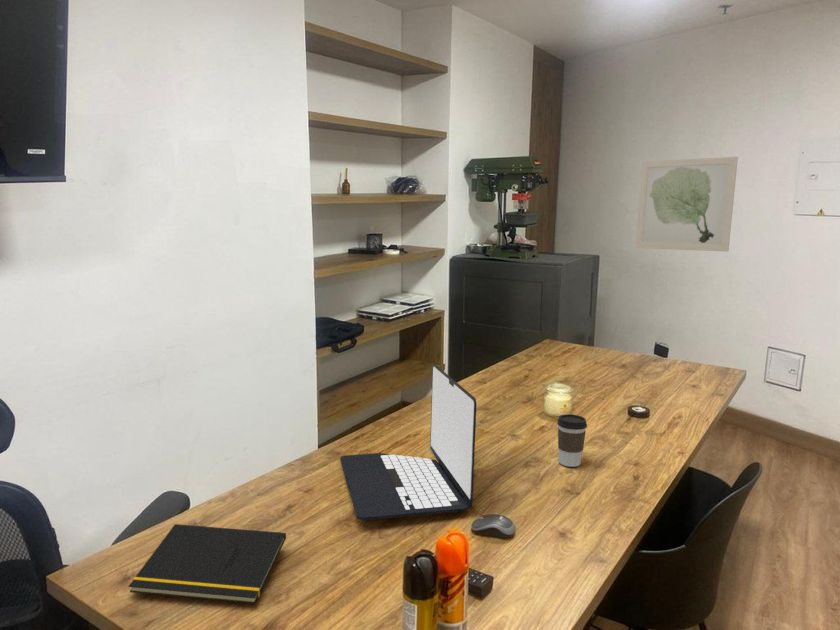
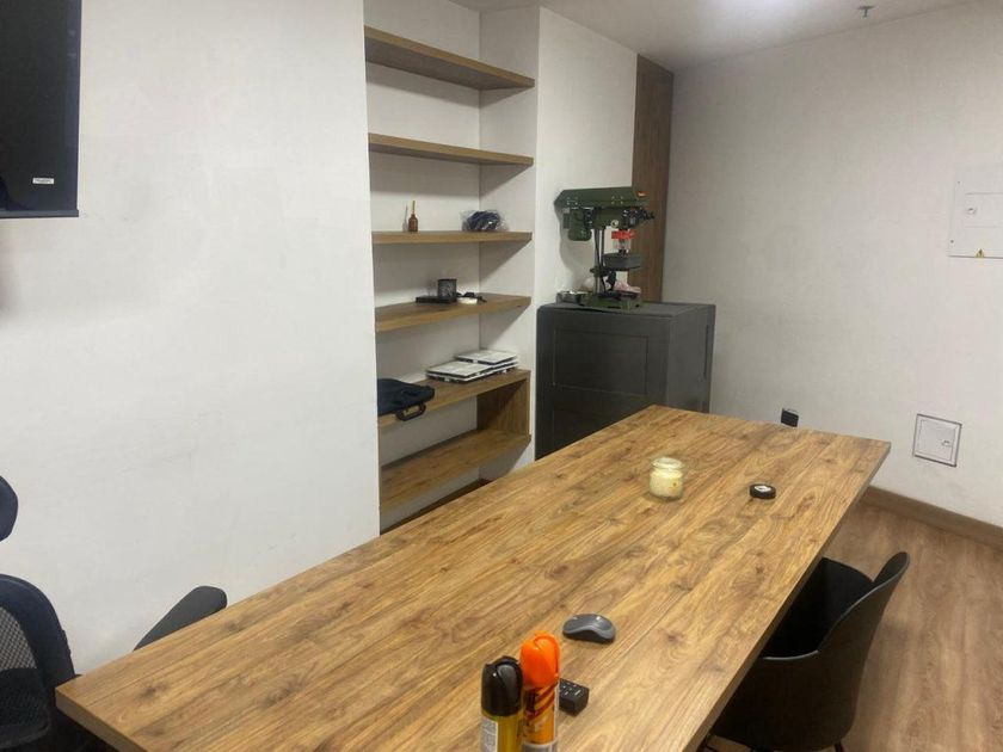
- laptop (399, 455)
- notepad (212, 560)
- coffee cup (570, 440)
- wall art (683, 205)
